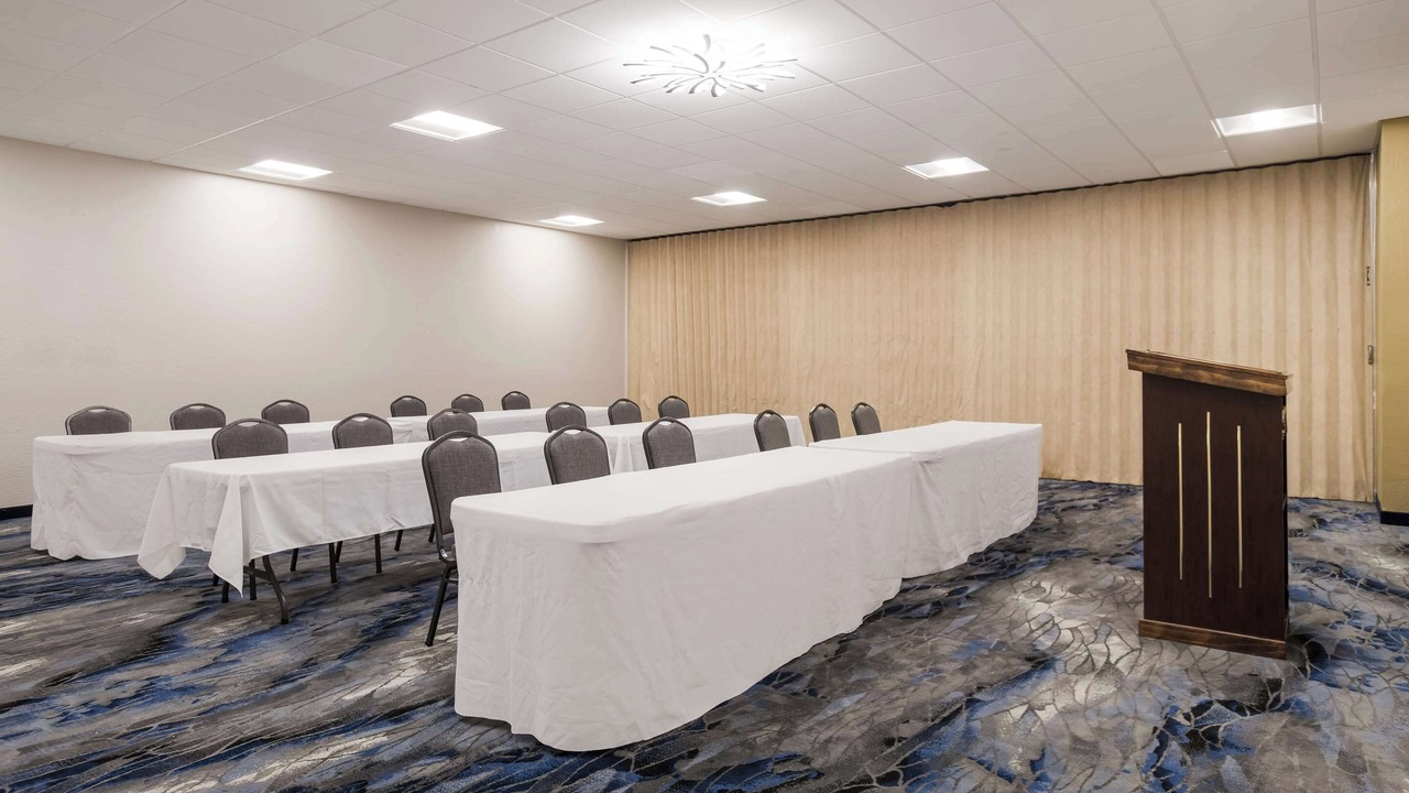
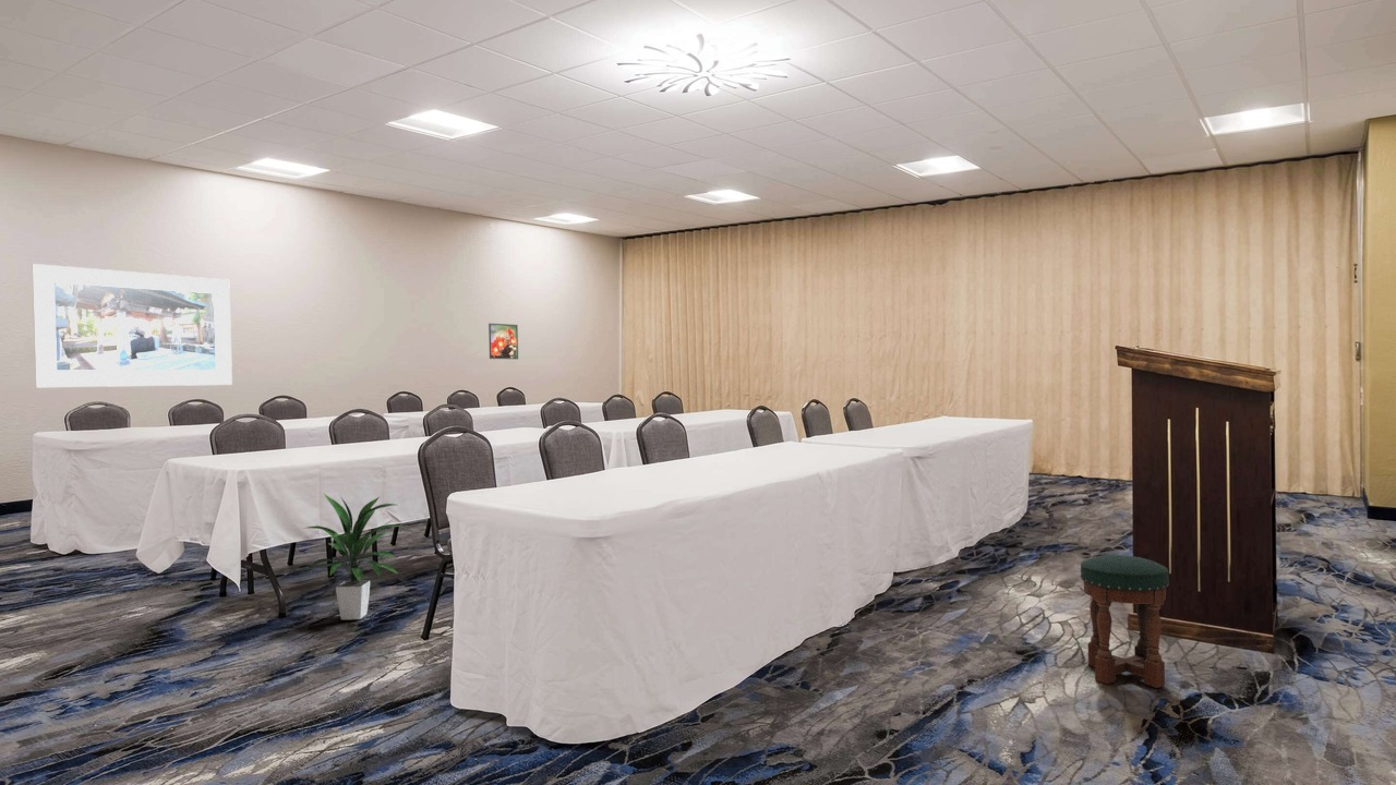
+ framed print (140, 329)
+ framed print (503, 341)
+ stool (1136, 614)
+ indoor plant (357, 553)
